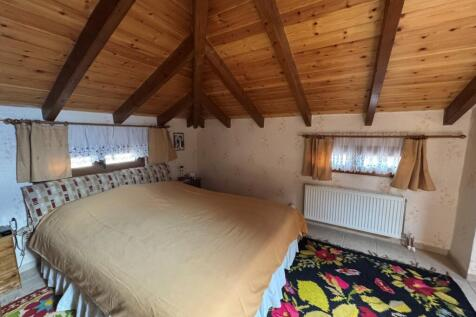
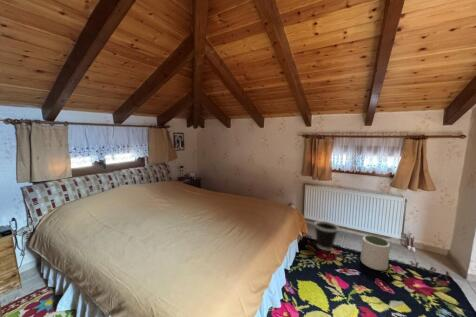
+ plant pot (374, 252)
+ wastebasket (325, 235)
